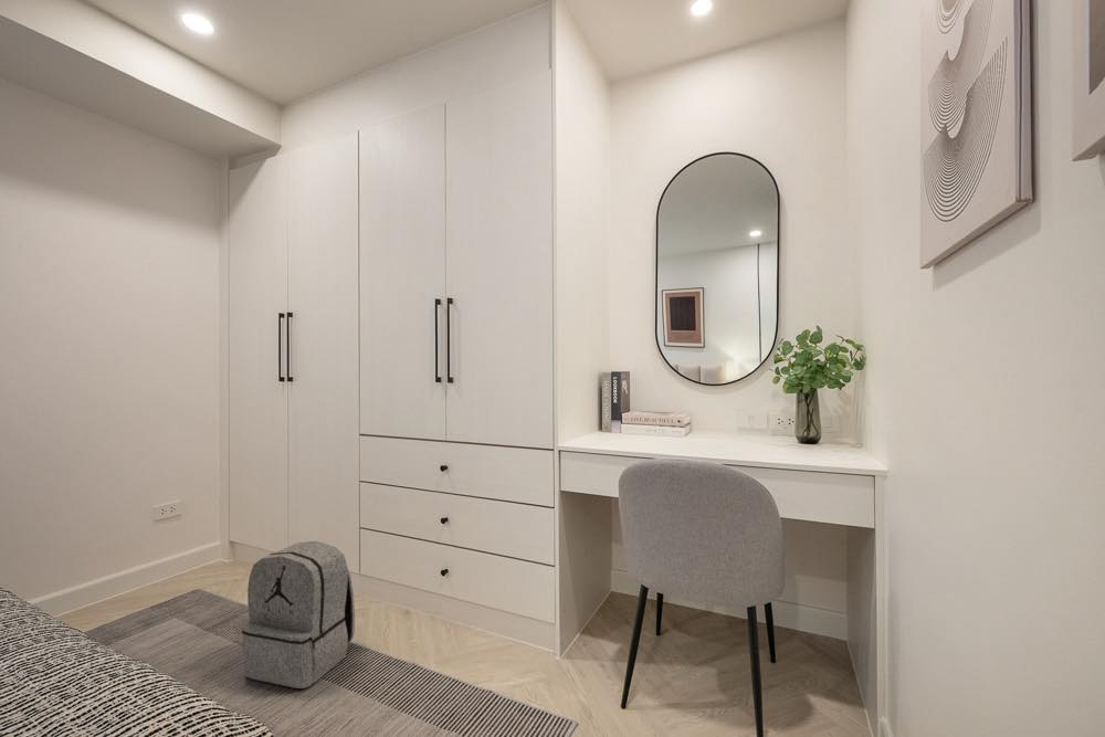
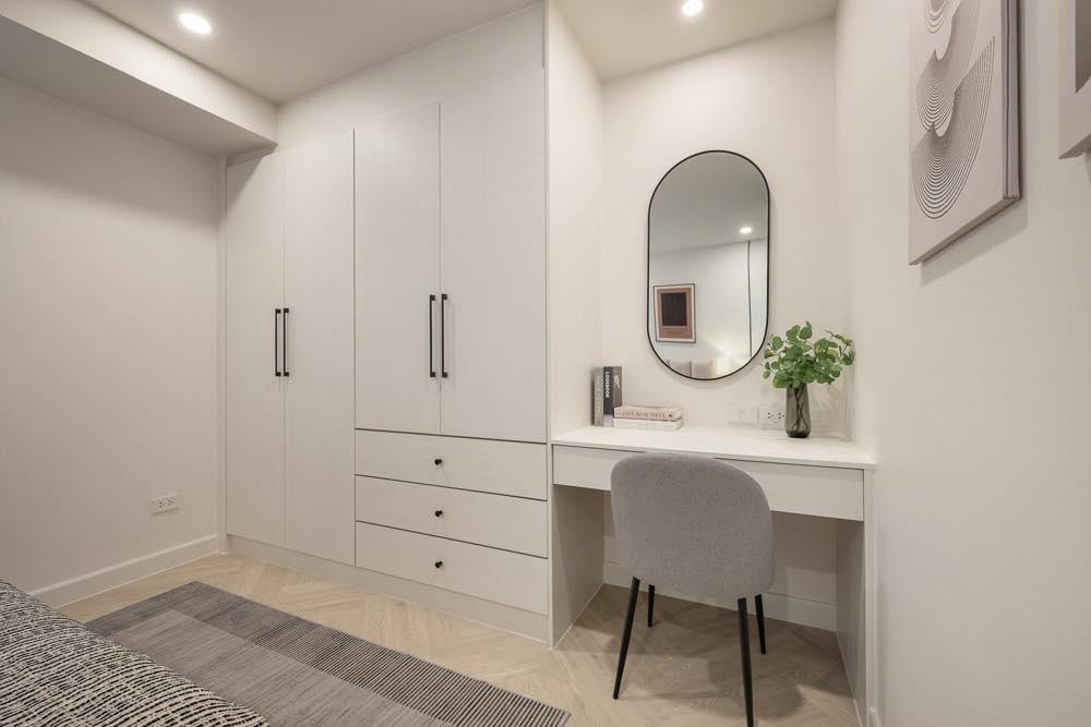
- backpack (304, 603)
